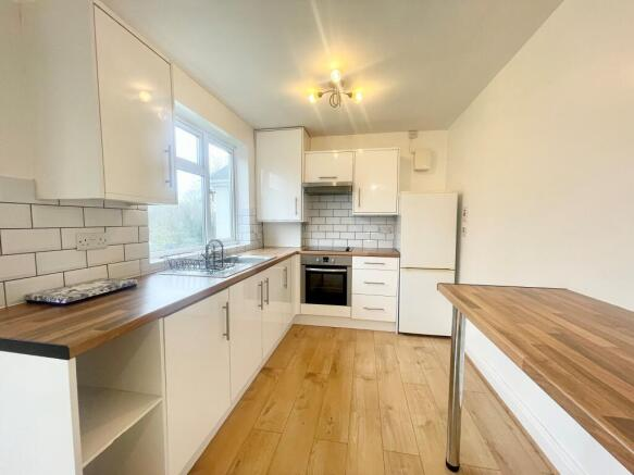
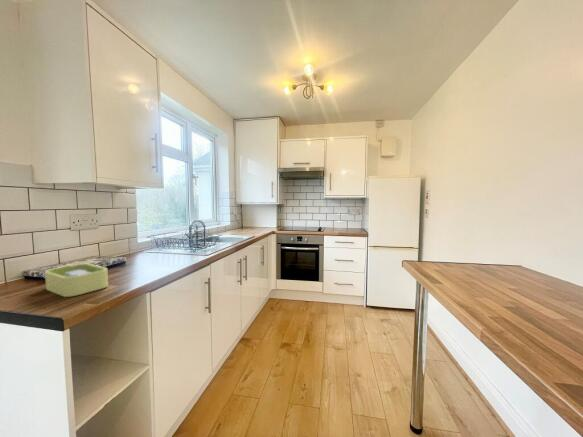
+ soap dish (84, 277)
